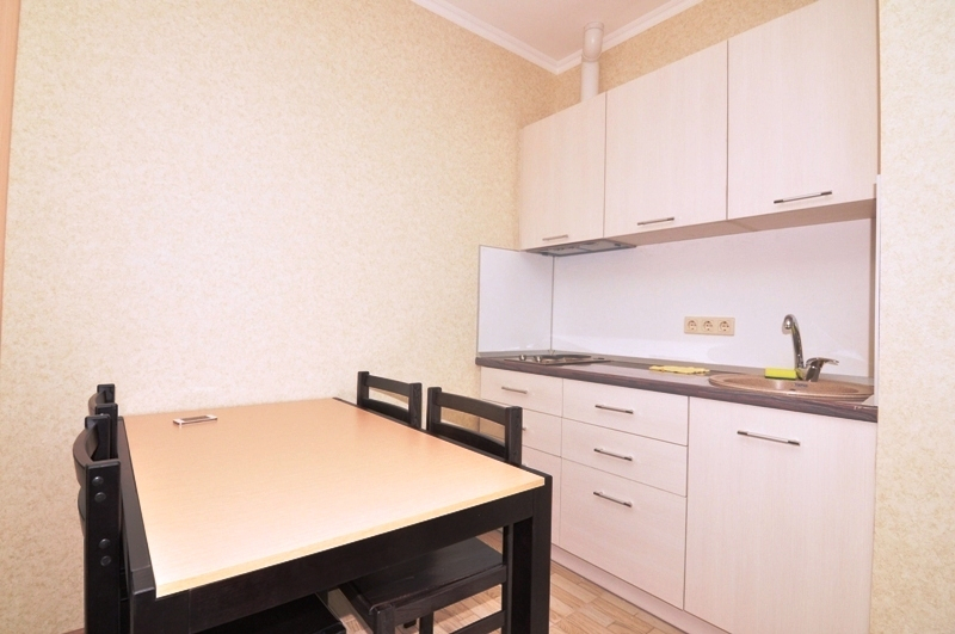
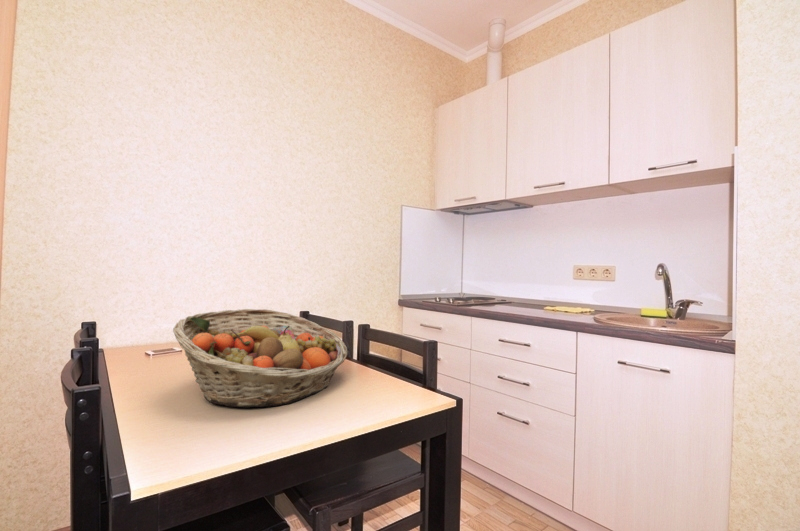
+ fruit basket (268, 351)
